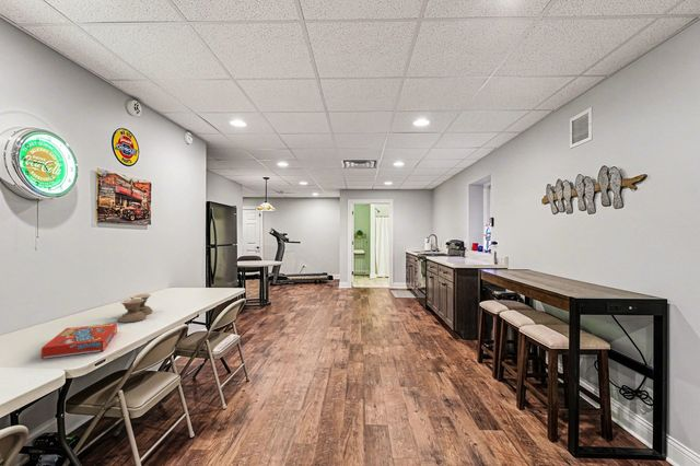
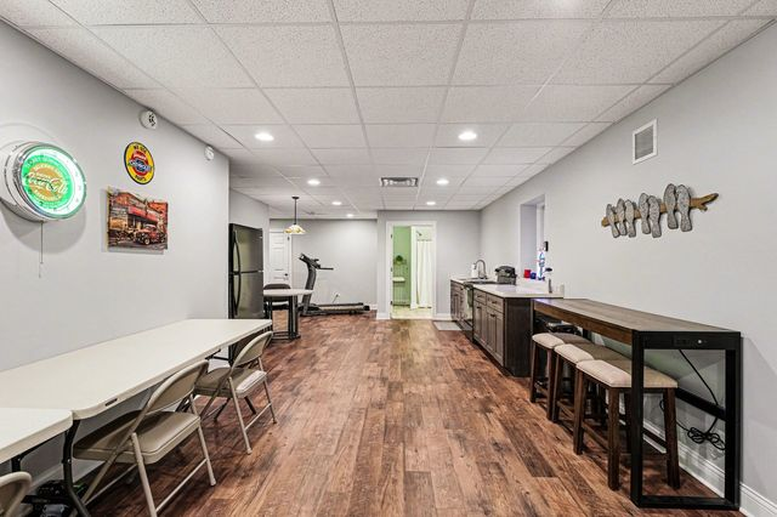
- snack box (83, 338)
- bowl (136, 306)
